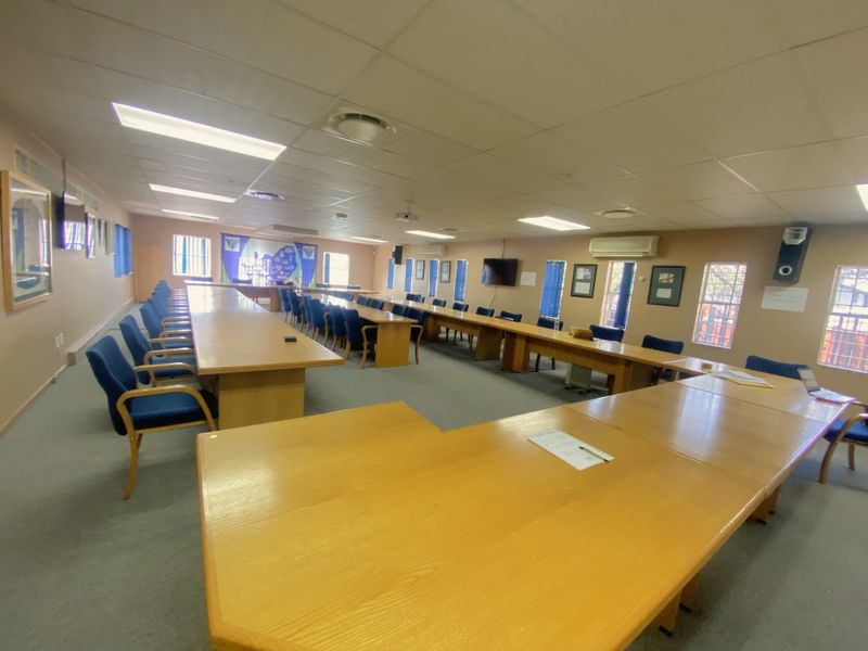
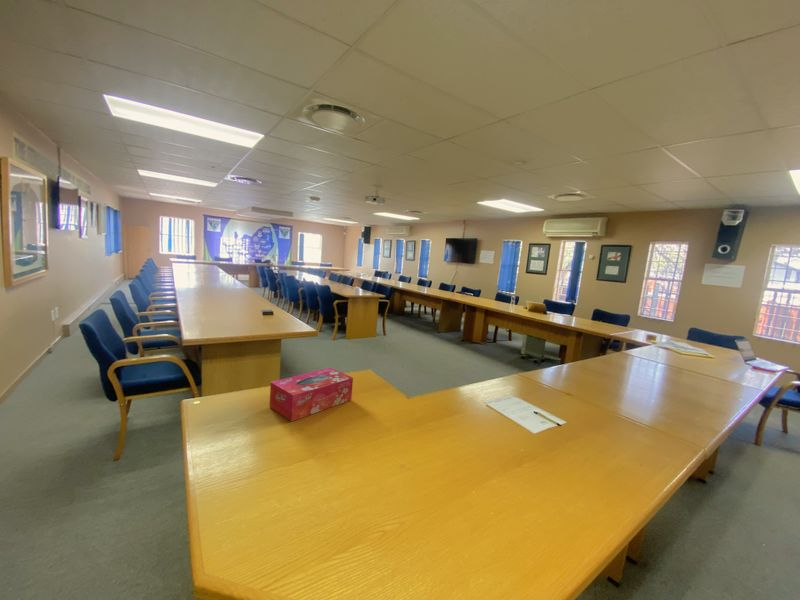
+ tissue box (313, 391)
